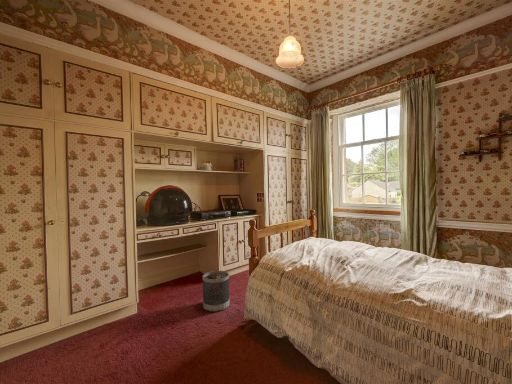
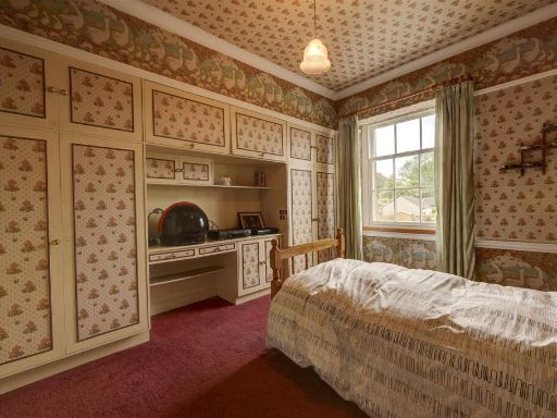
- wastebasket (216, 290)
